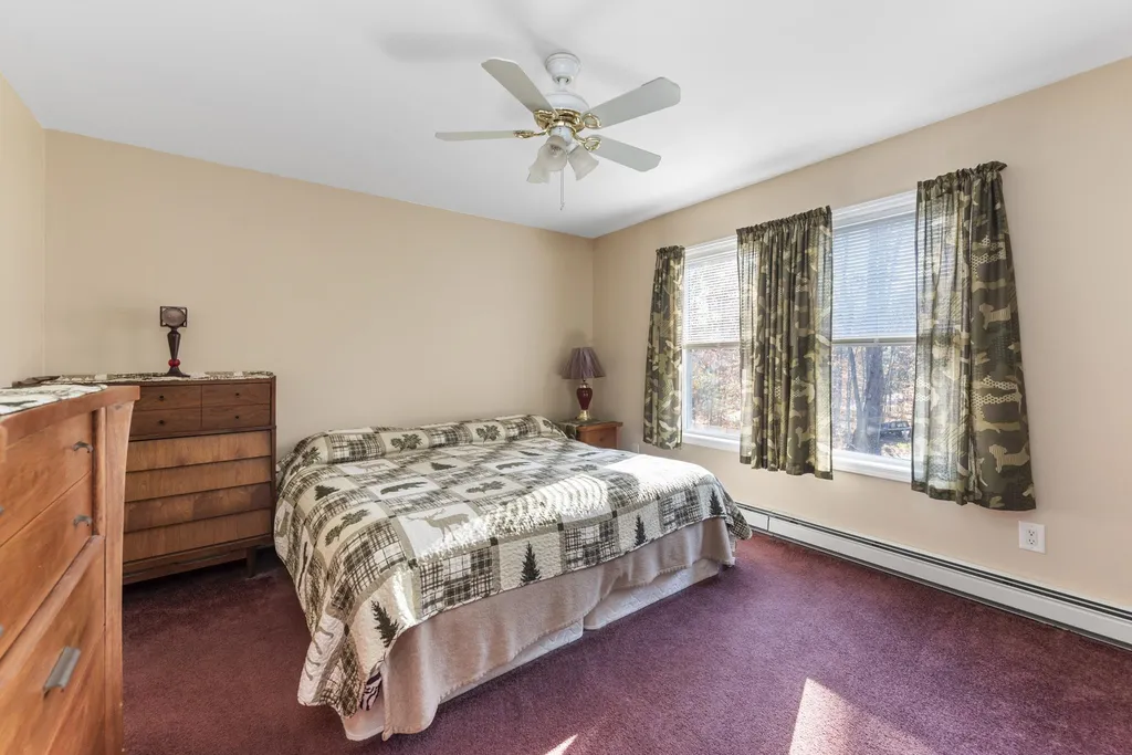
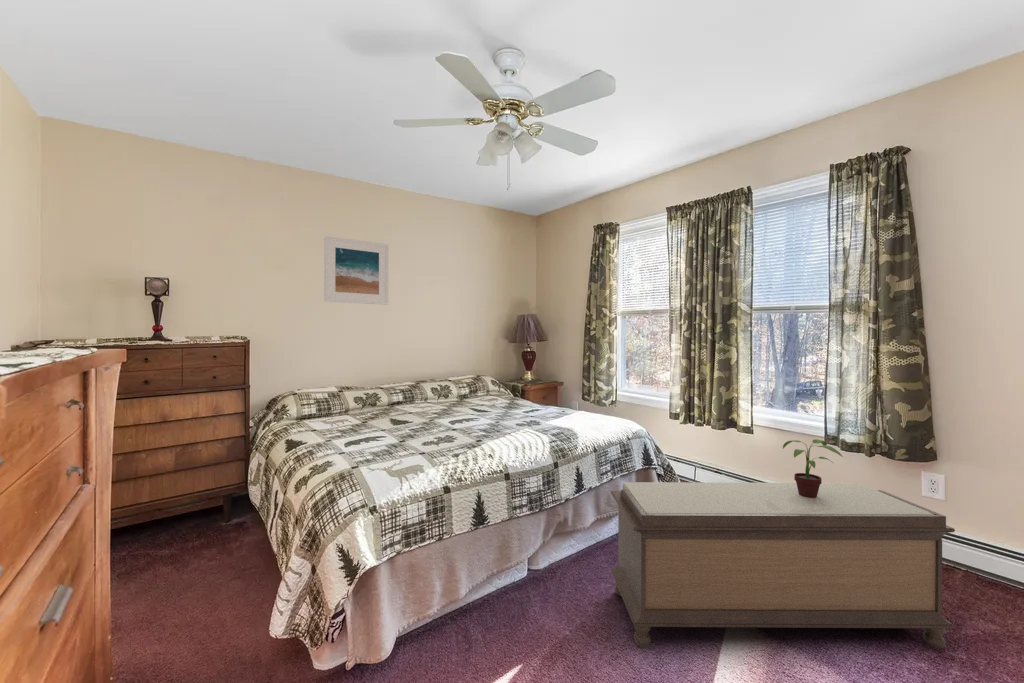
+ bench (763, 556)
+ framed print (357, 271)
+ potted plant (810, 467)
